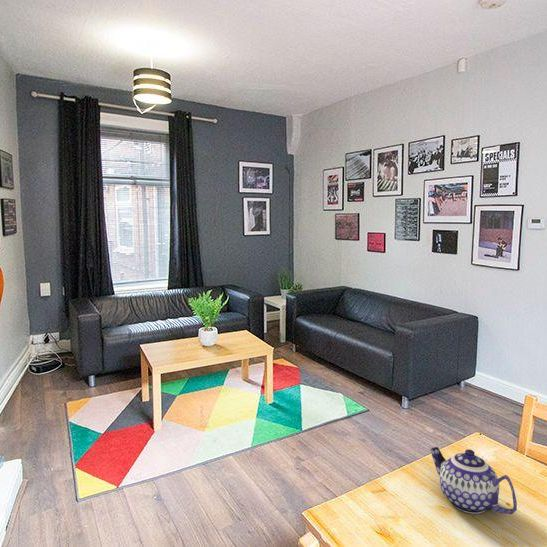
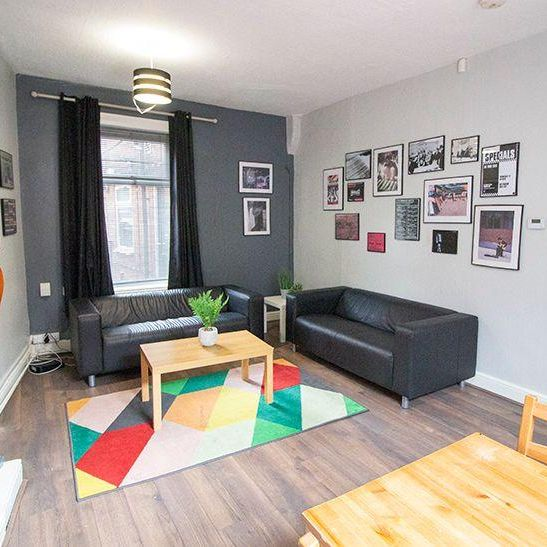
- teapot (470, 476)
